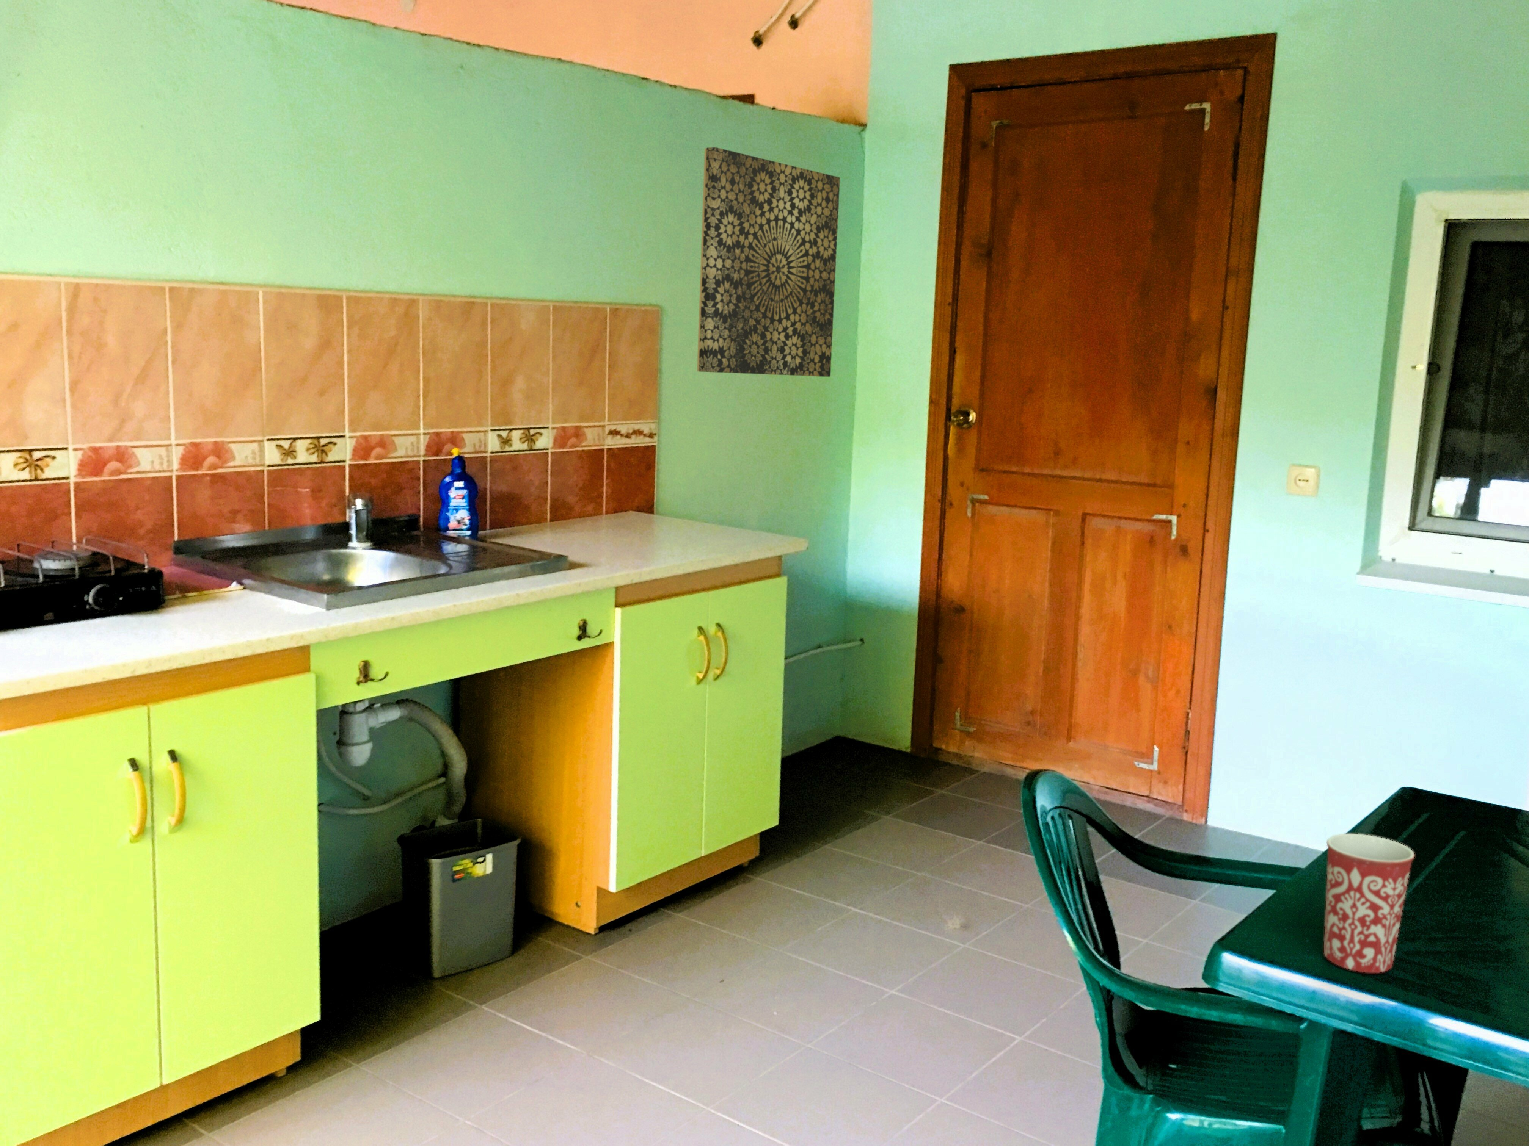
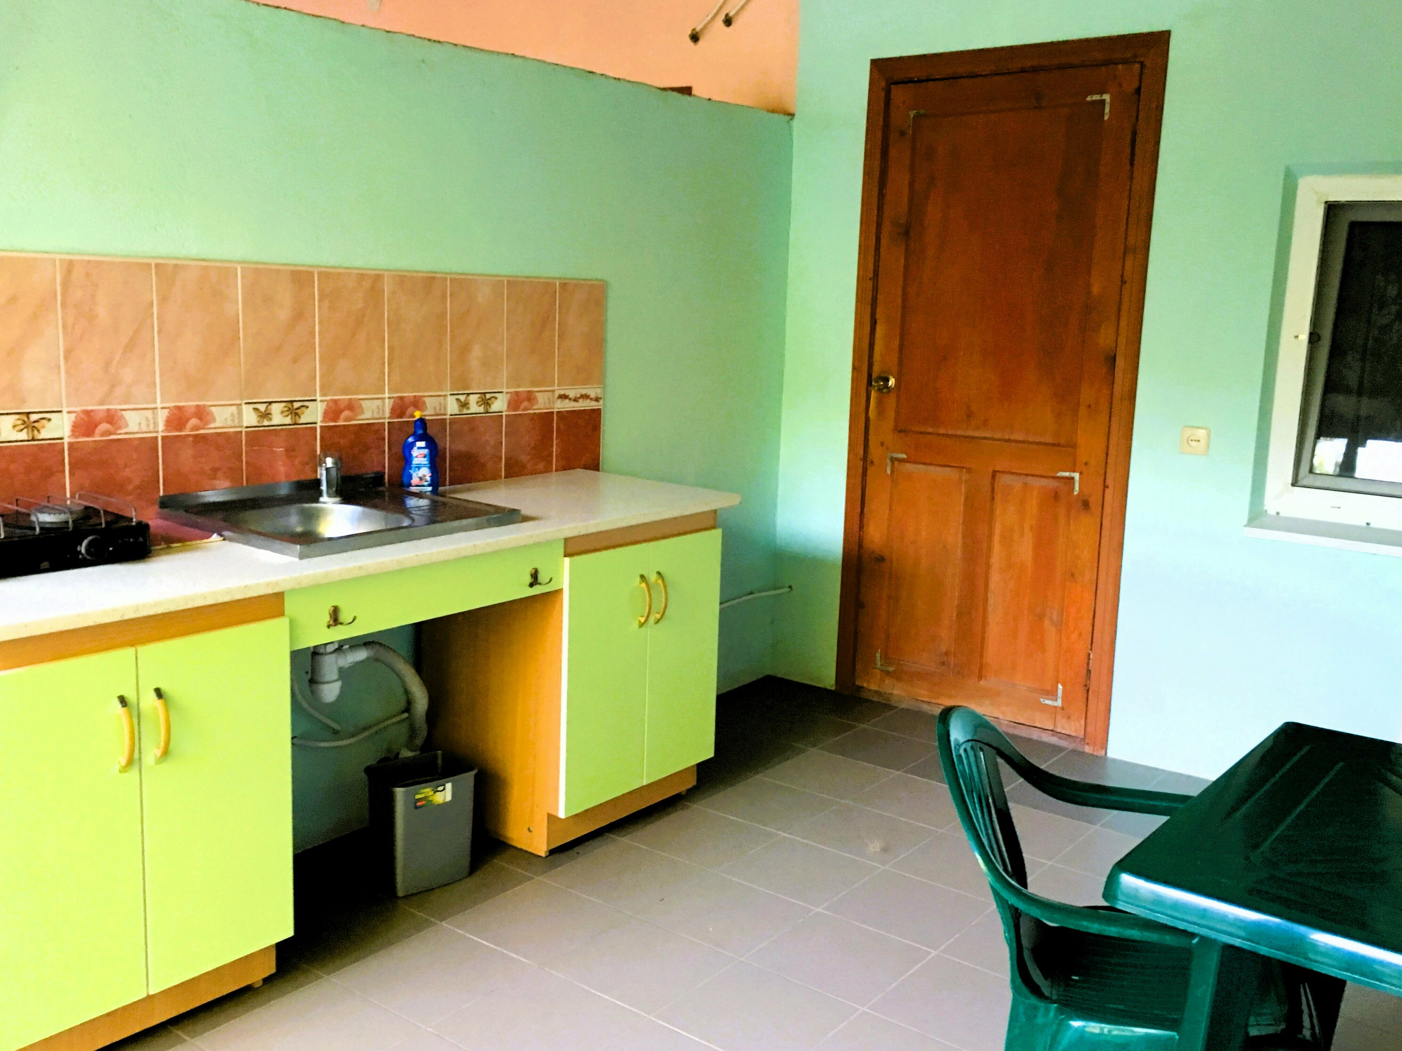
- mug (1369, 899)
- wall art (772, 270)
